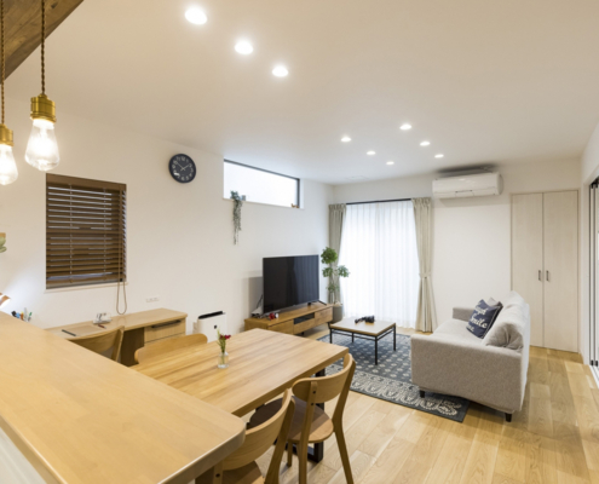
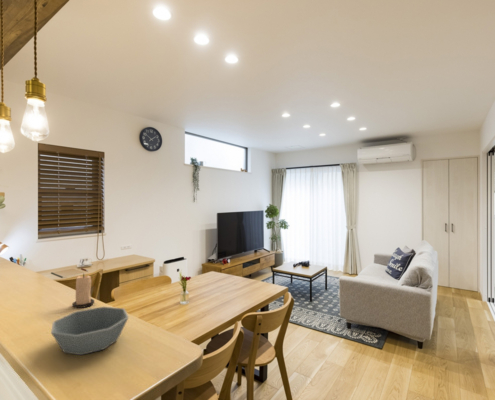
+ bowl (91, 330)
+ candle (83, 288)
